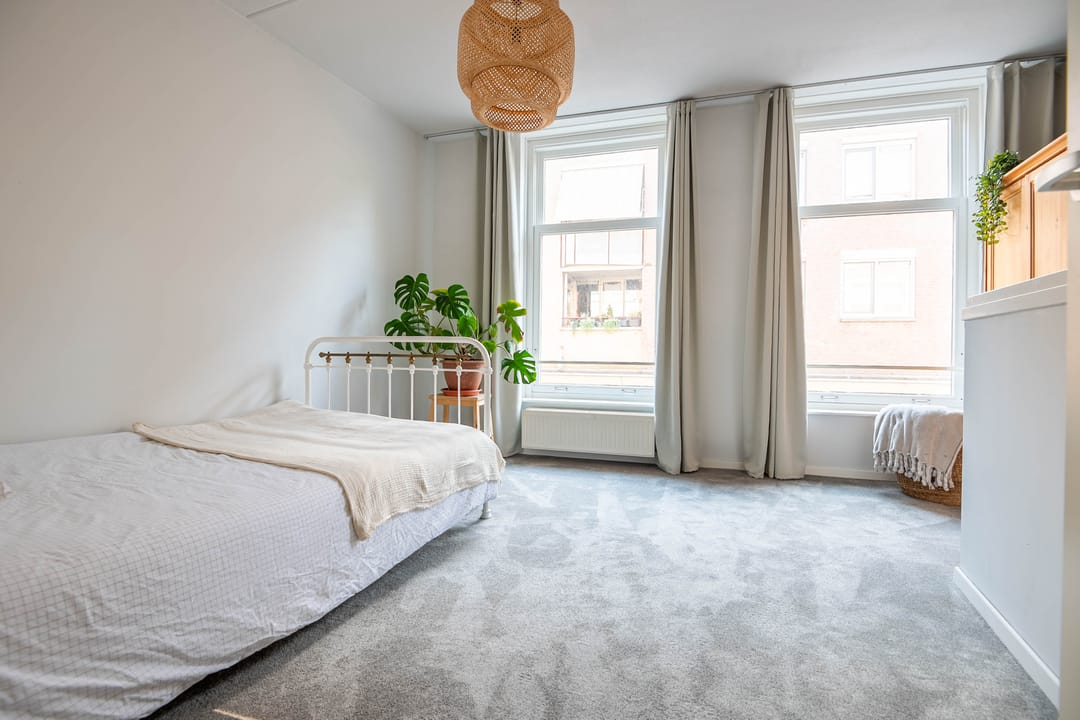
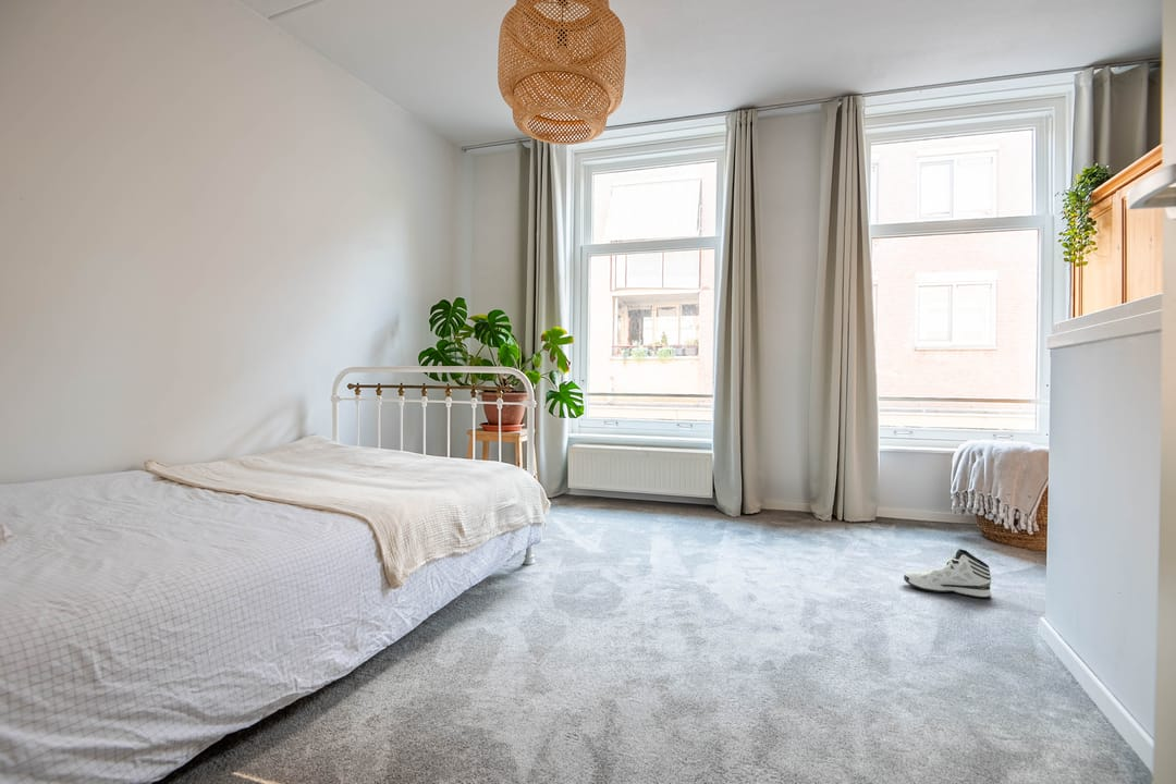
+ sneaker (946, 568)
